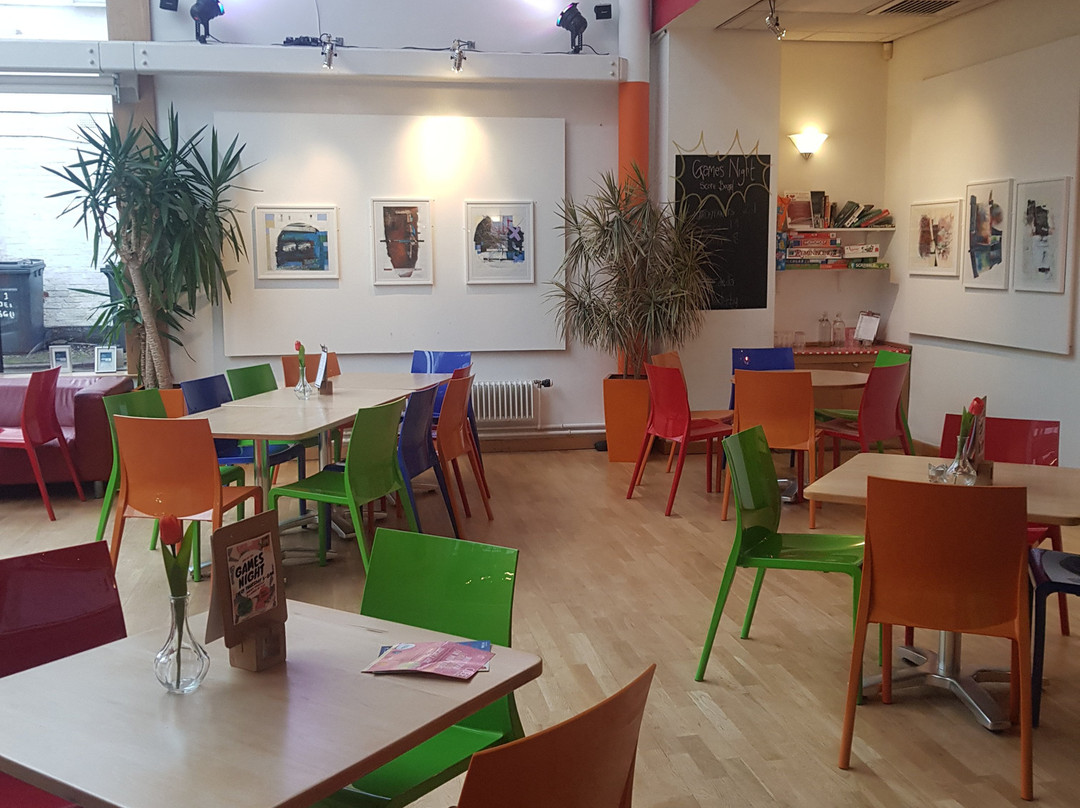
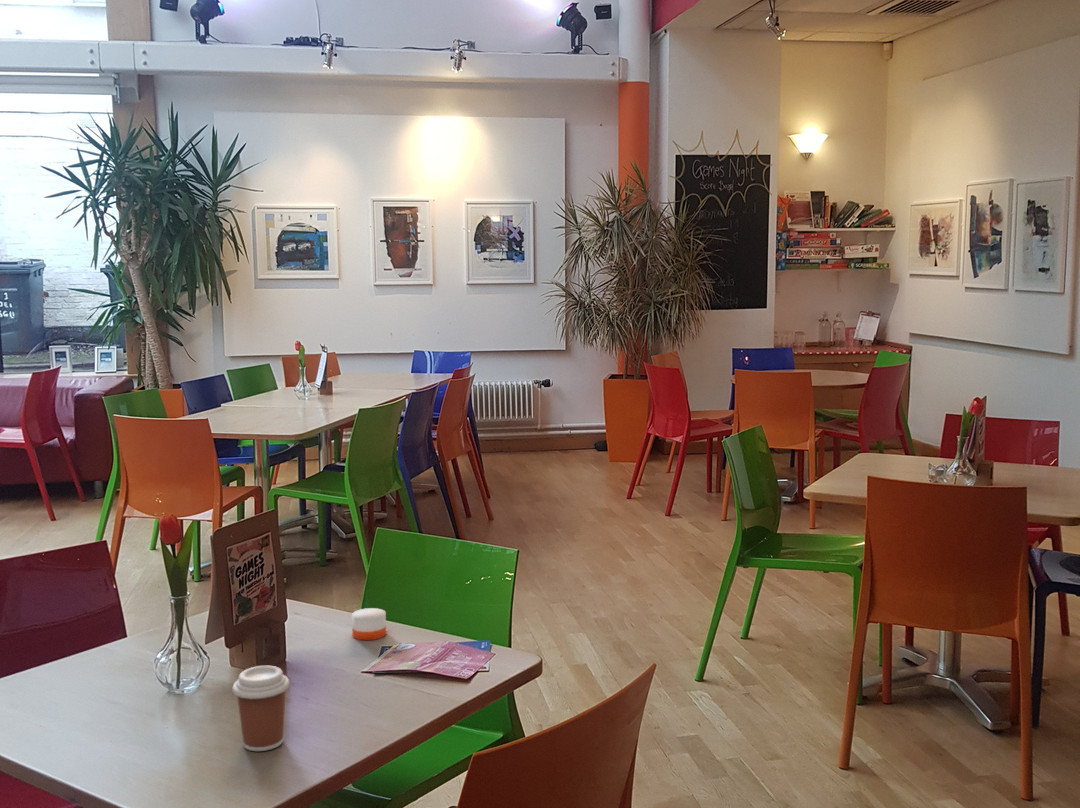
+ coffee cup (262, 707)
+ candle (368, 612)
